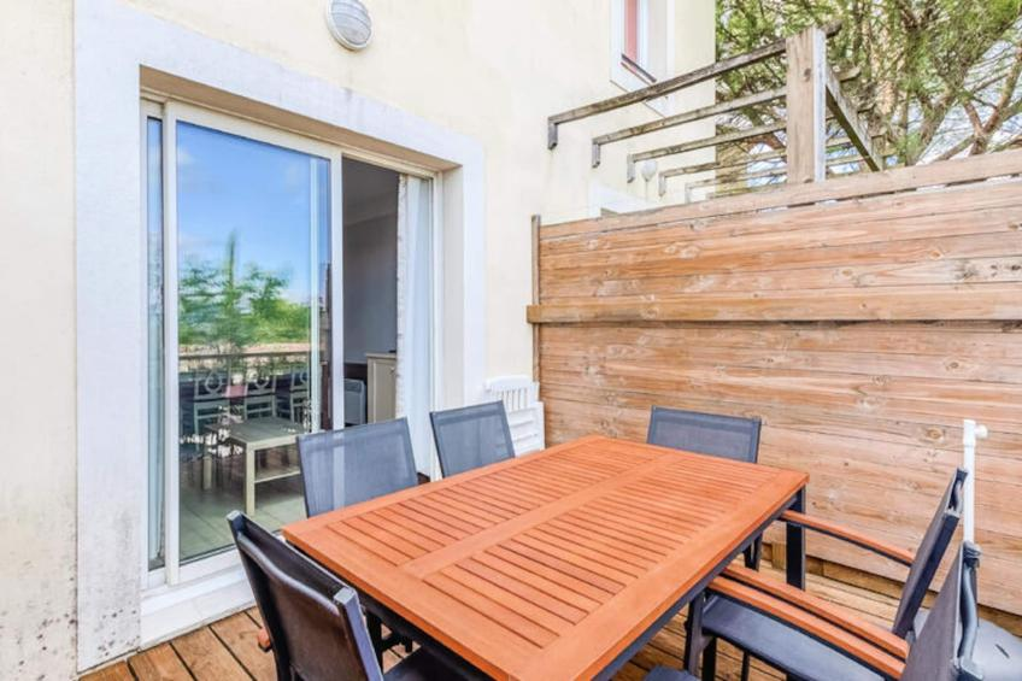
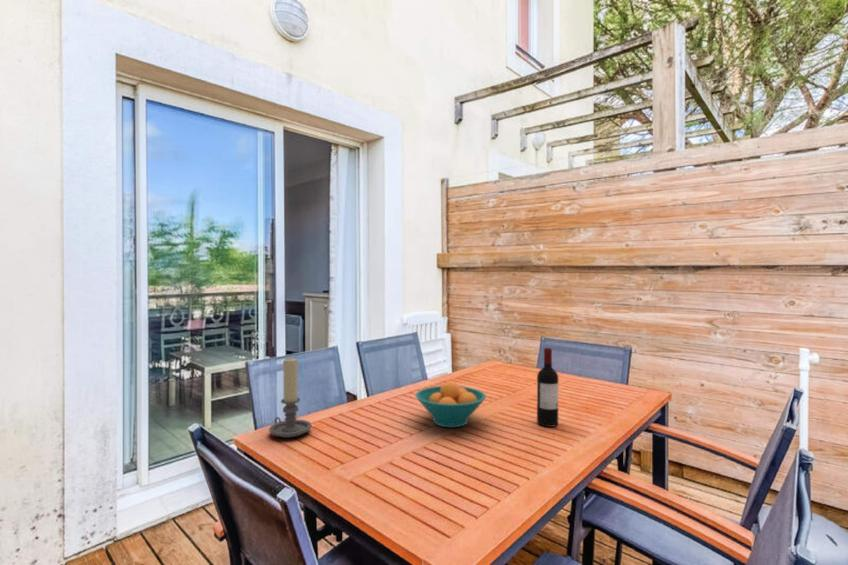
+ fruit bowl (450, 402)
+ wine bottle (547, 386)
+ candle holder (288, 394)
